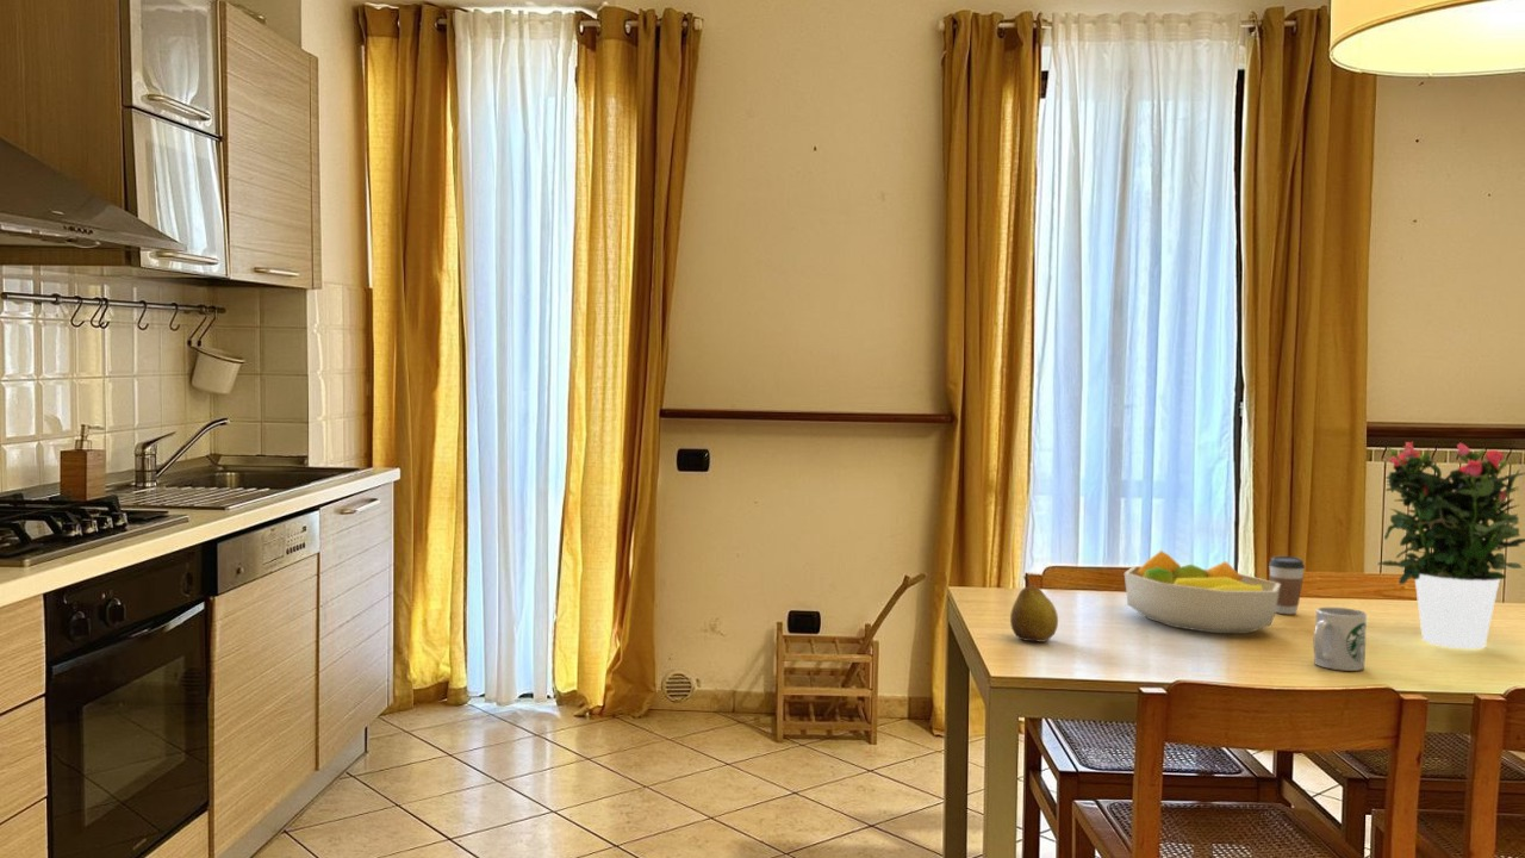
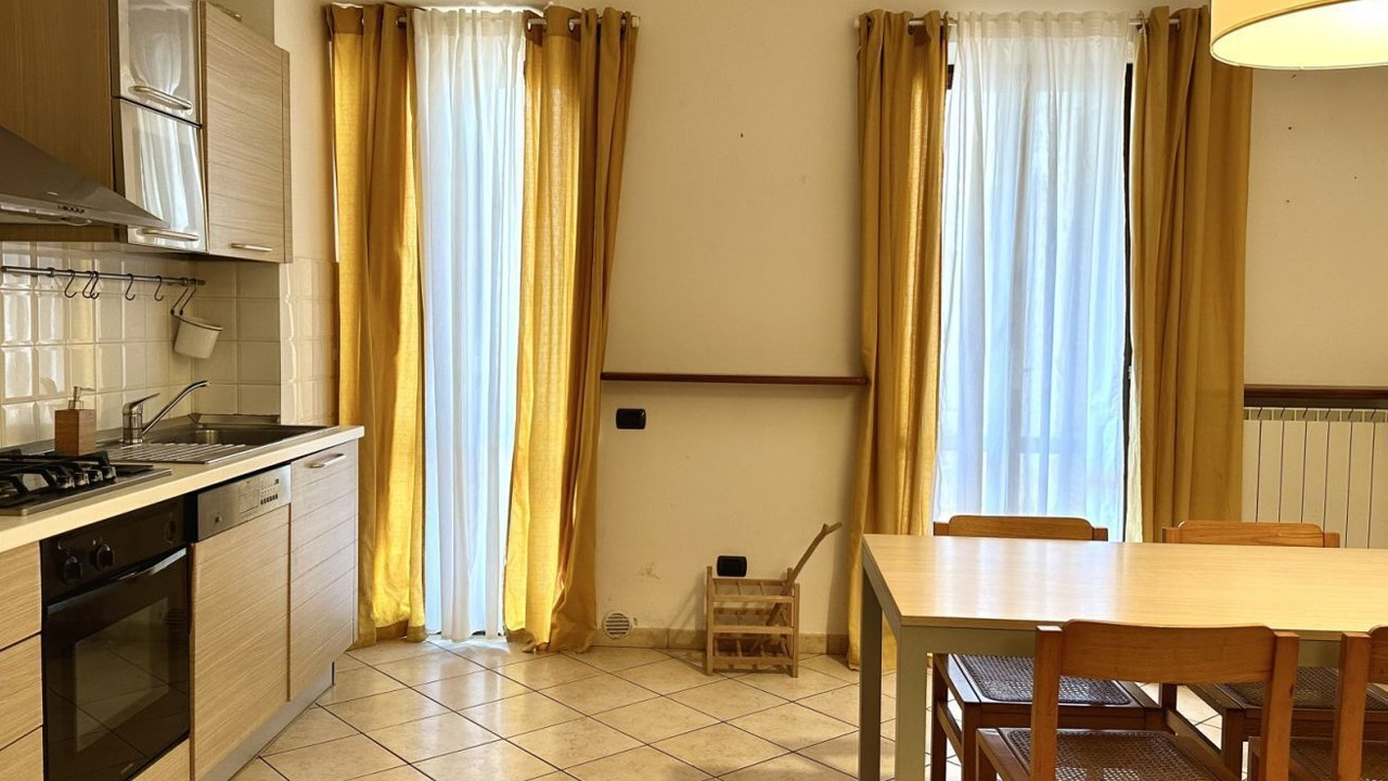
- coffee cup (1286, 585)
- mug (1334, 639)
- fruit bowl (1200, 590)
- potted flower (1452, 543)
- fruit (1034, 608)
